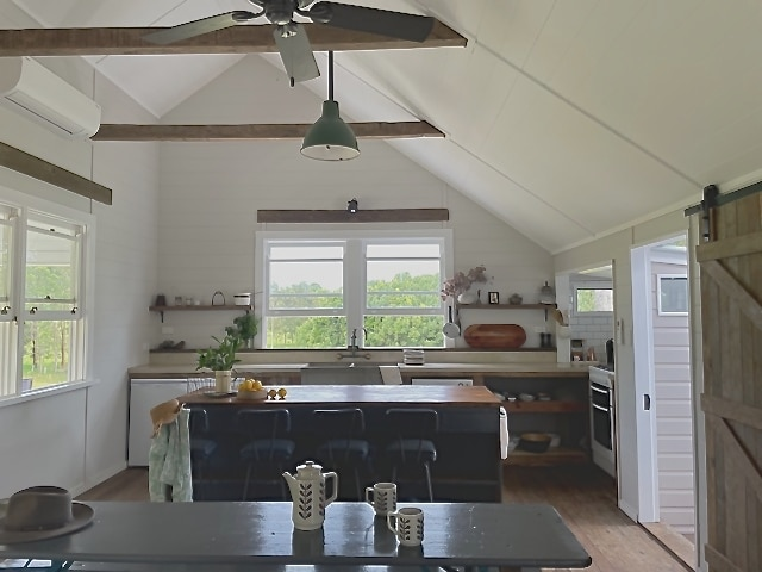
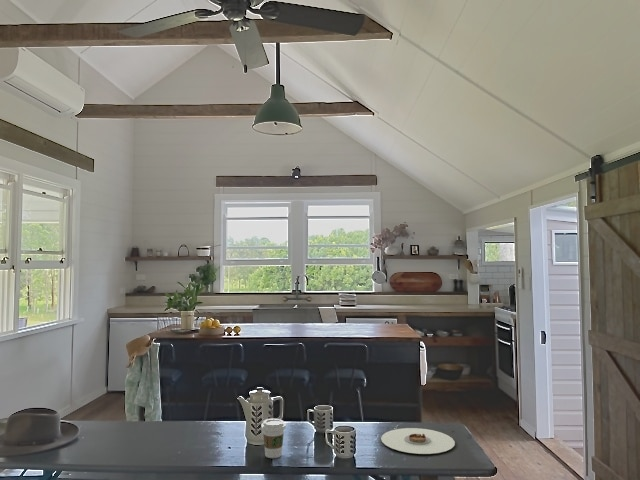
+ plate (417, 437)
+ coffee cup (273, 438)
